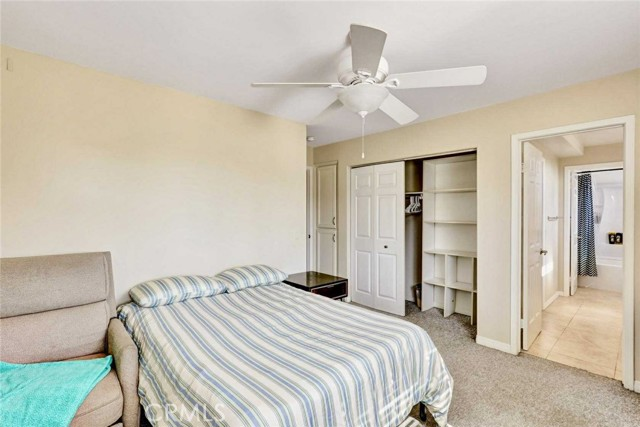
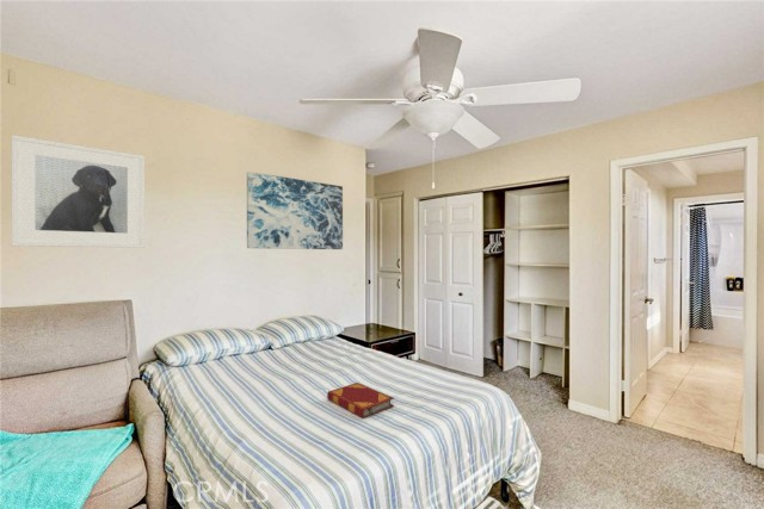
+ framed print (84, 197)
+ wall art (298, 213)
+ hardback book (359, 398)
